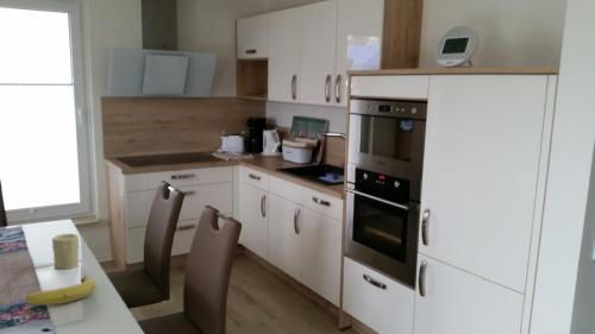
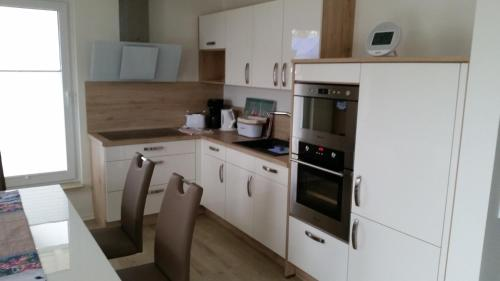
- candle (65, 250)
- fruit (67, 288)
